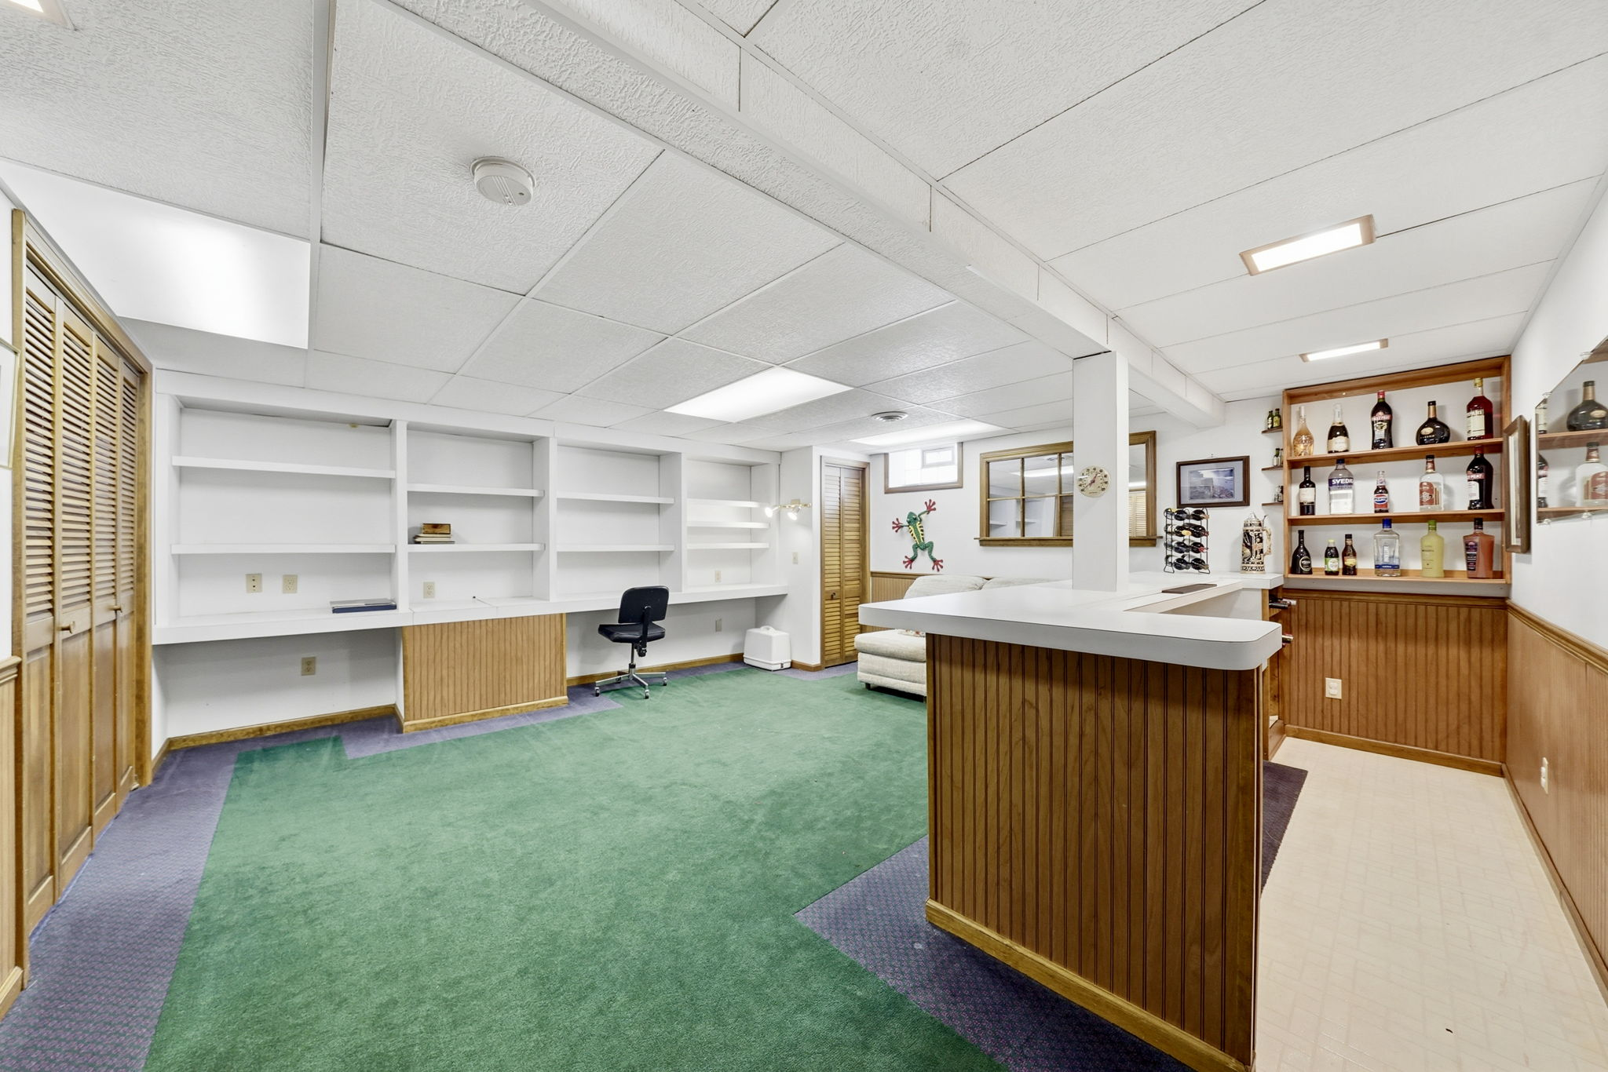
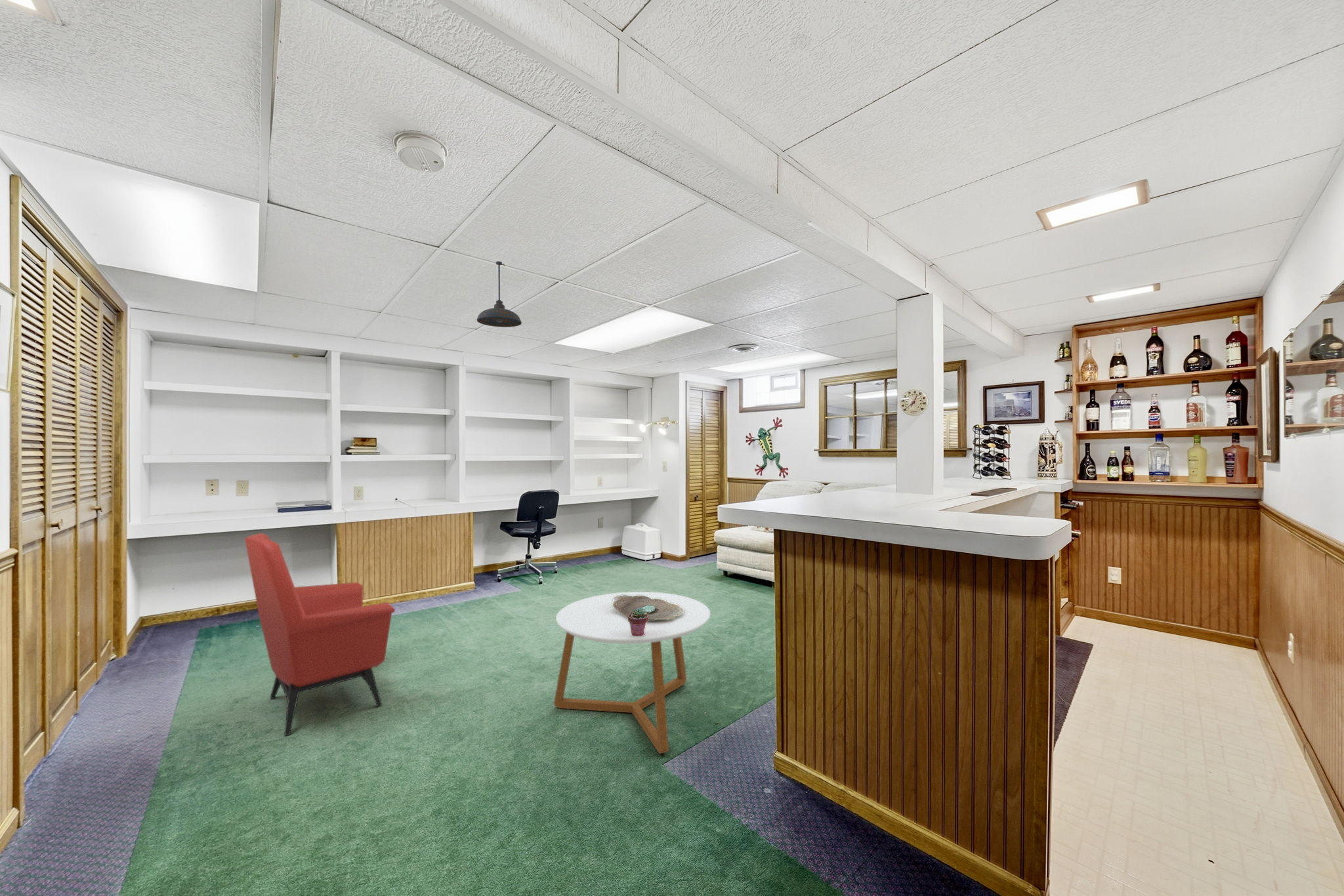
+ coffee table (652, 659)
+ decorative bowl (648, 605)
+ pendant light (499, 292)
+ potted succulent (638, 621)
+ armchair (331, 615)
